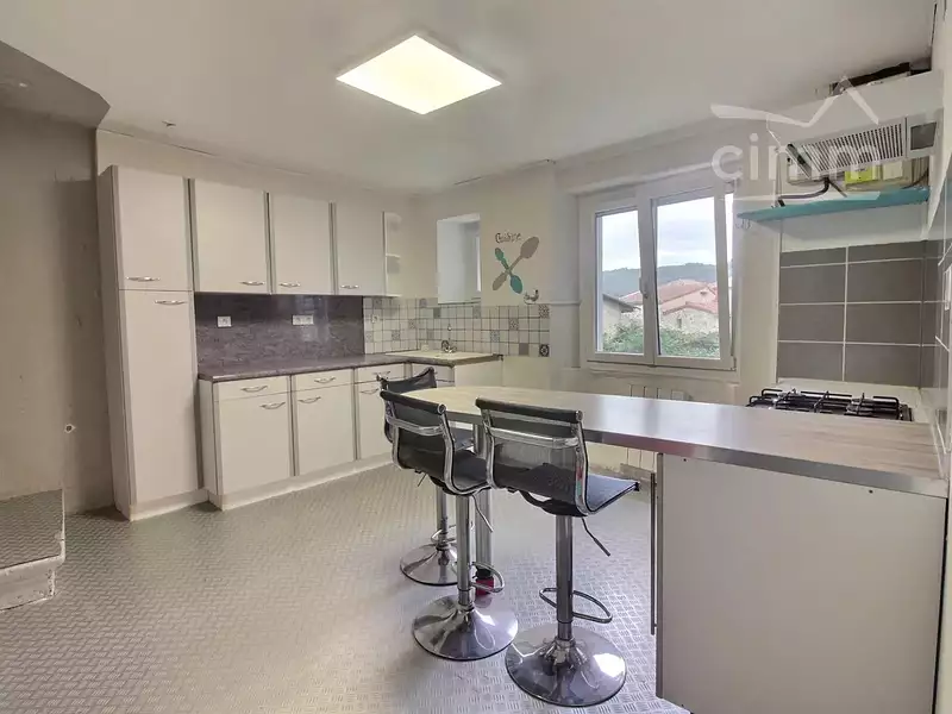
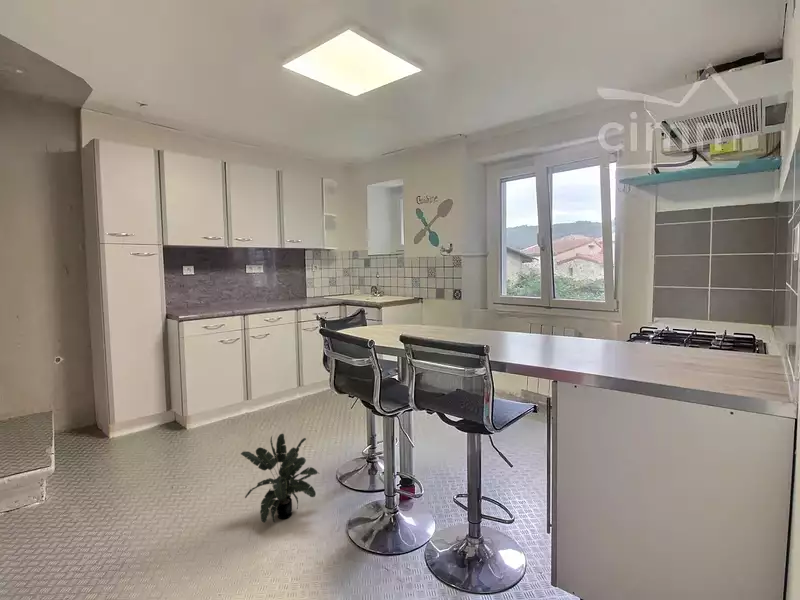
+ potted plant (284, 478)
